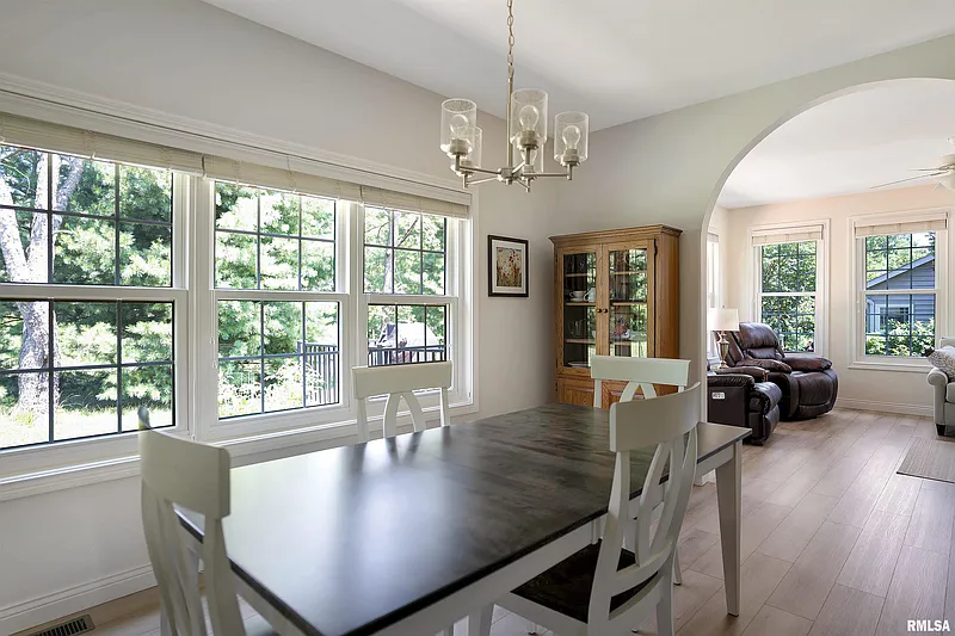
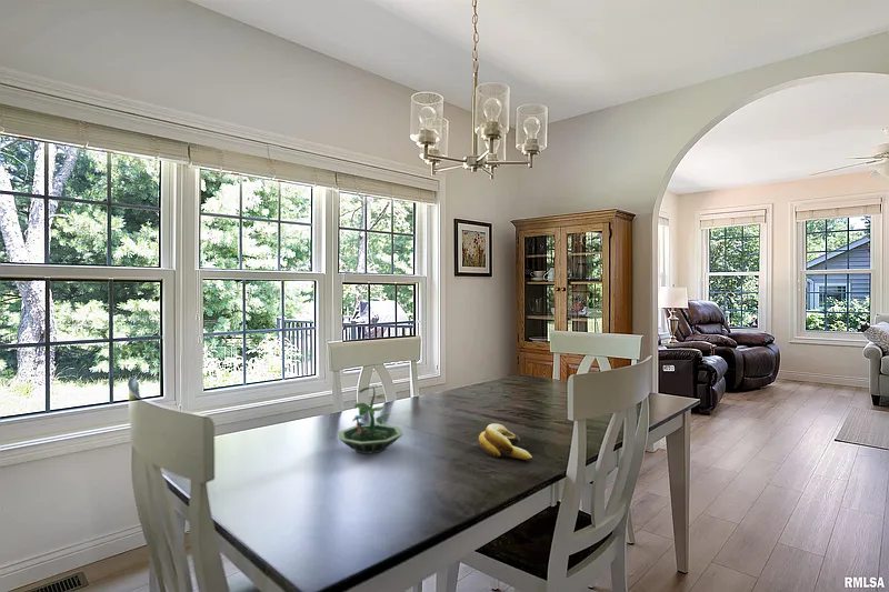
+ terrarium (372, 398)
+ banana (508, 438)
